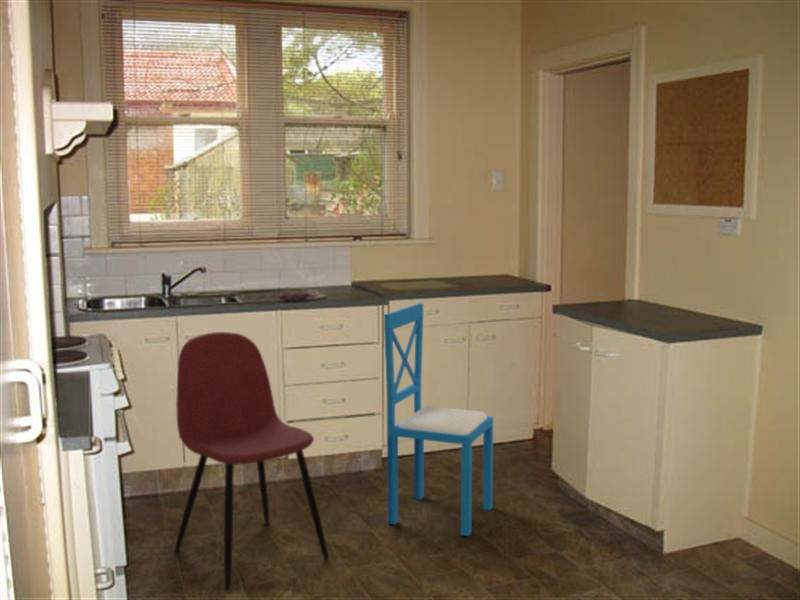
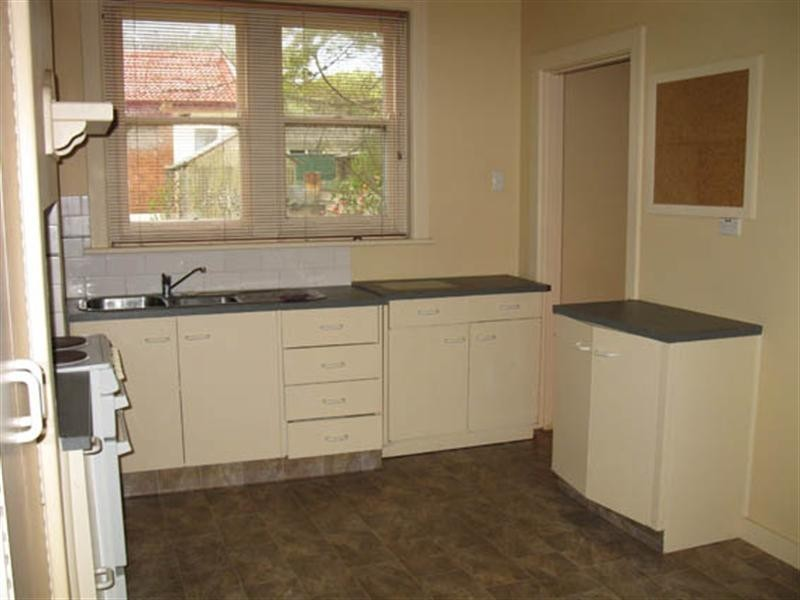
- dining chair (438, 414)
- dining chair (247, 449)
